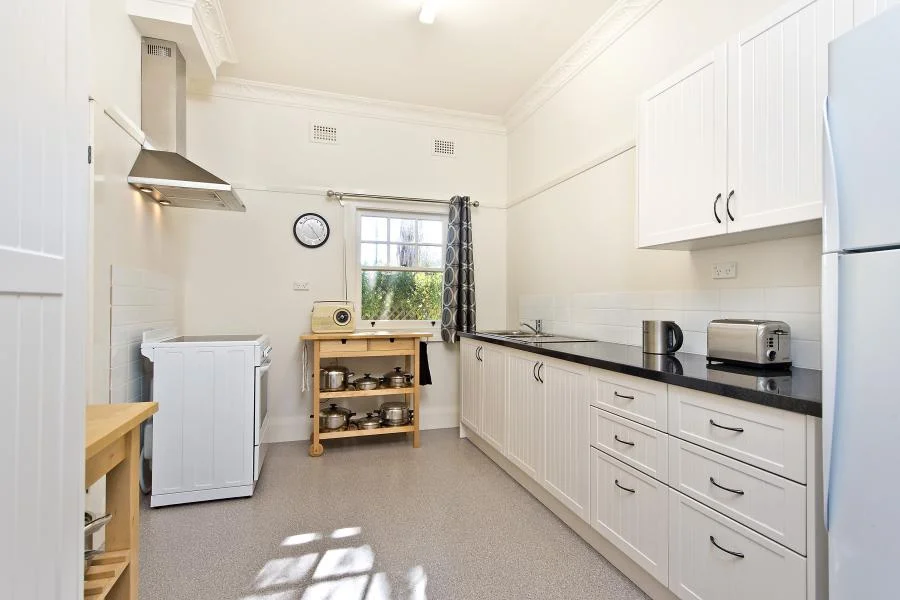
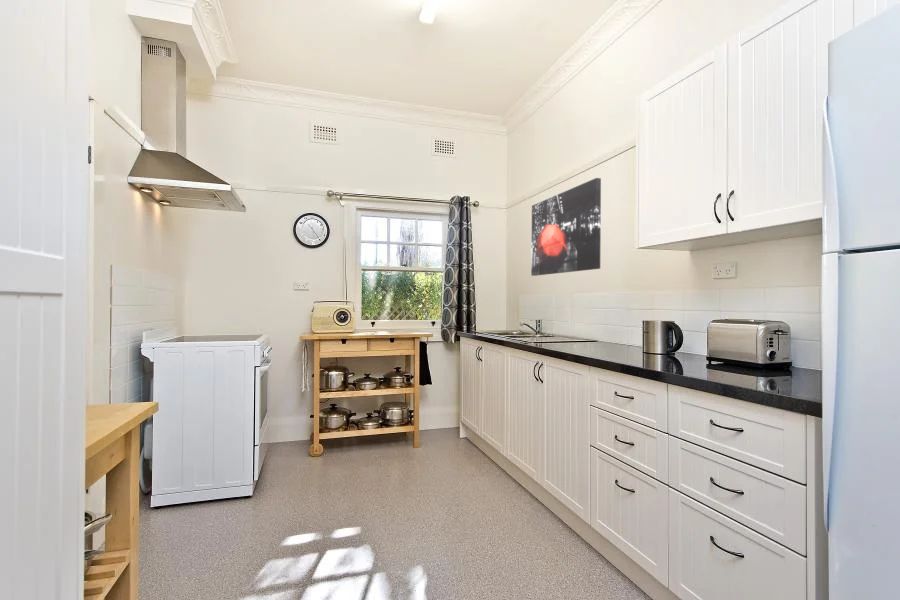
+ wall art (561, 233)
